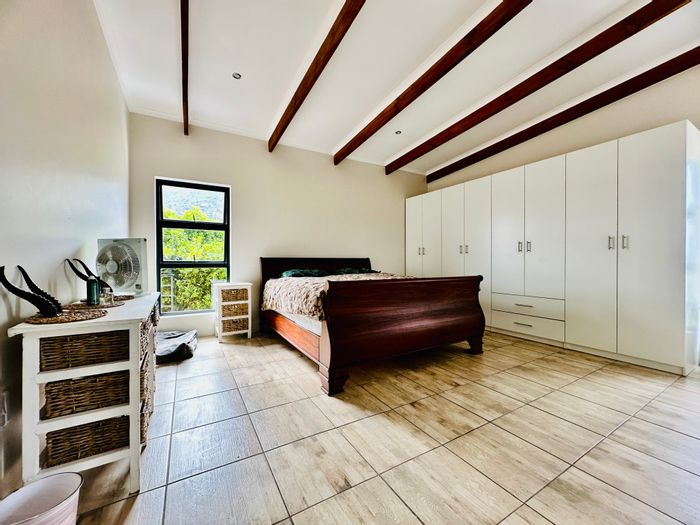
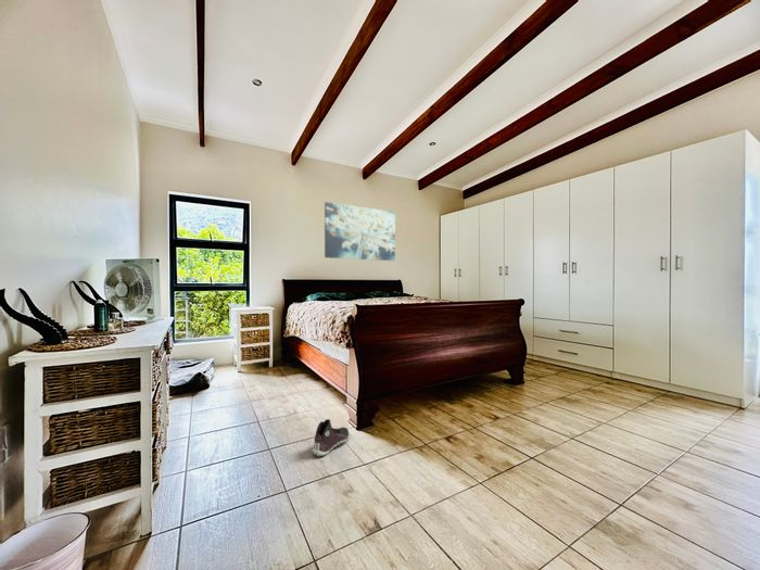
+ wall art (362, 233)
+ sneaker (332, 431)
